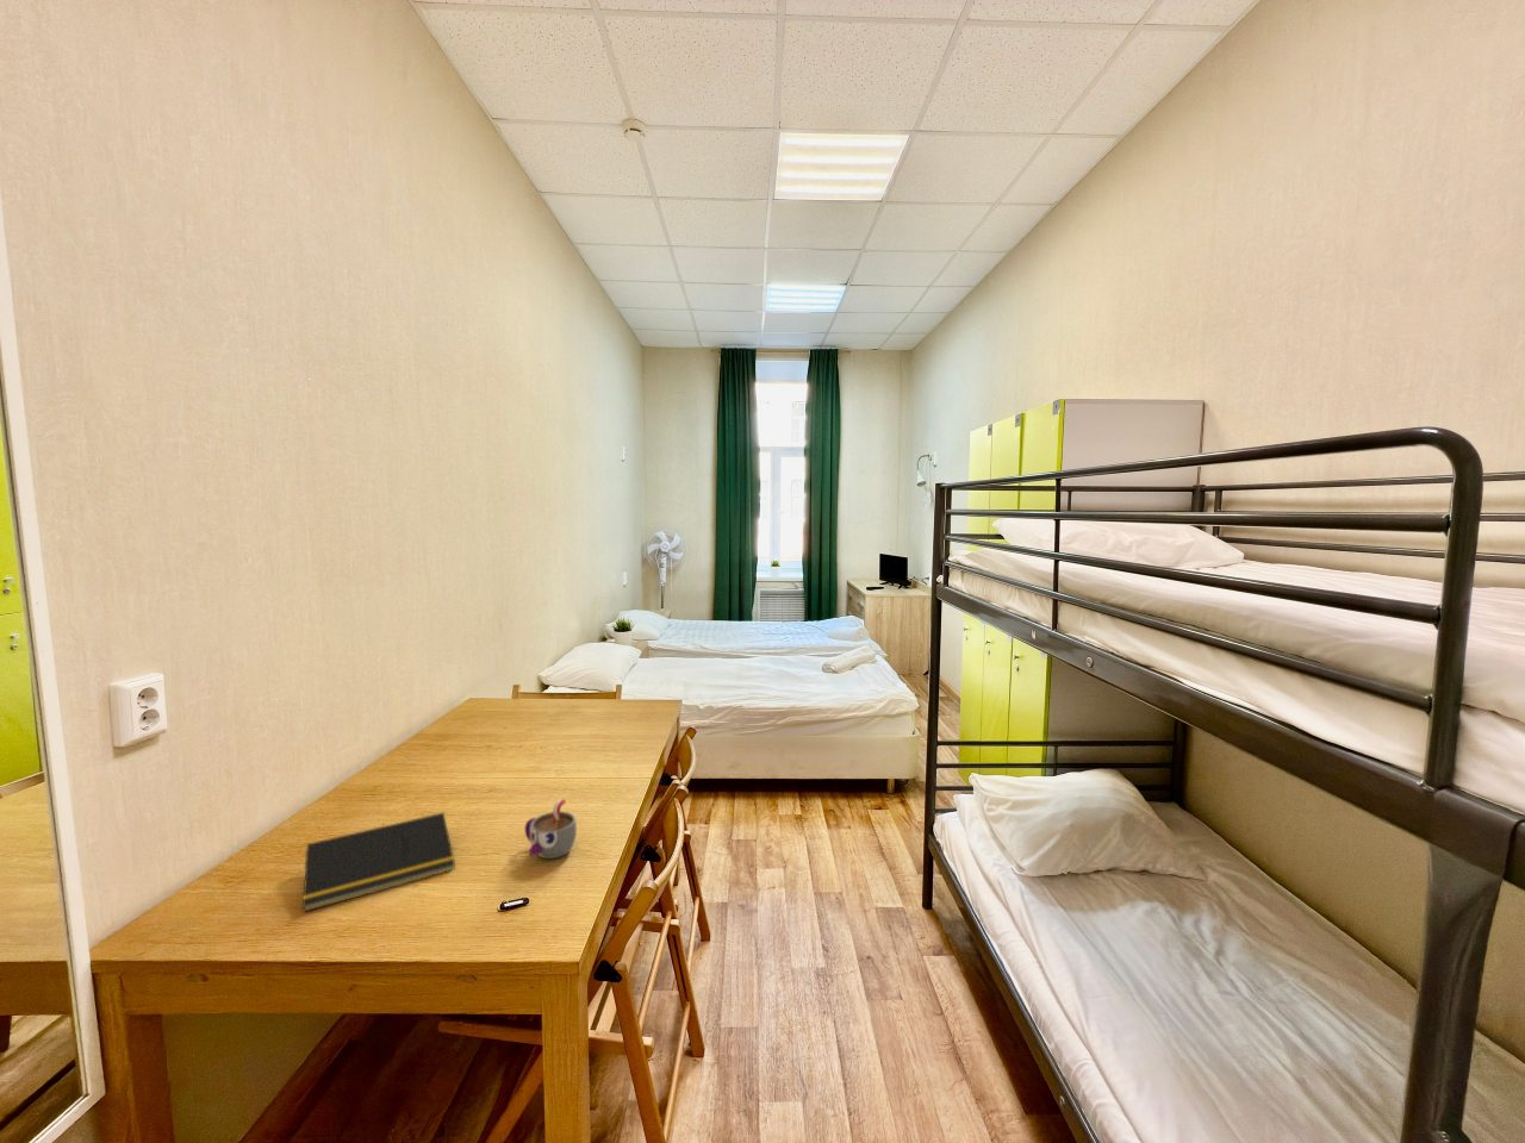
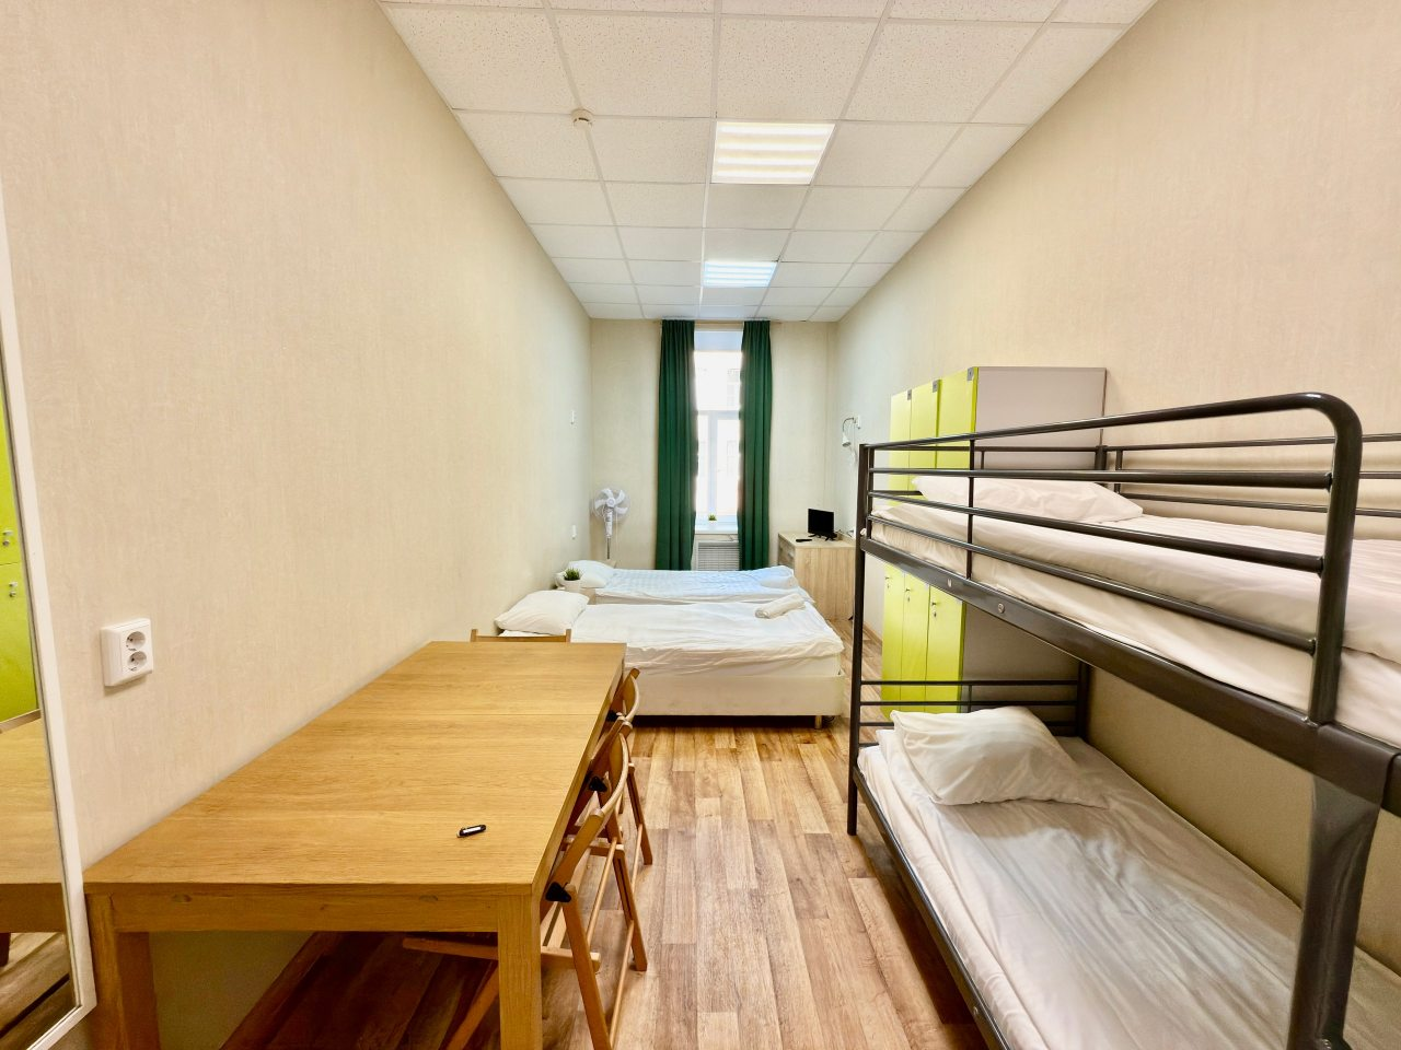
- mug (546, 830)
- notepad (381, 856)
